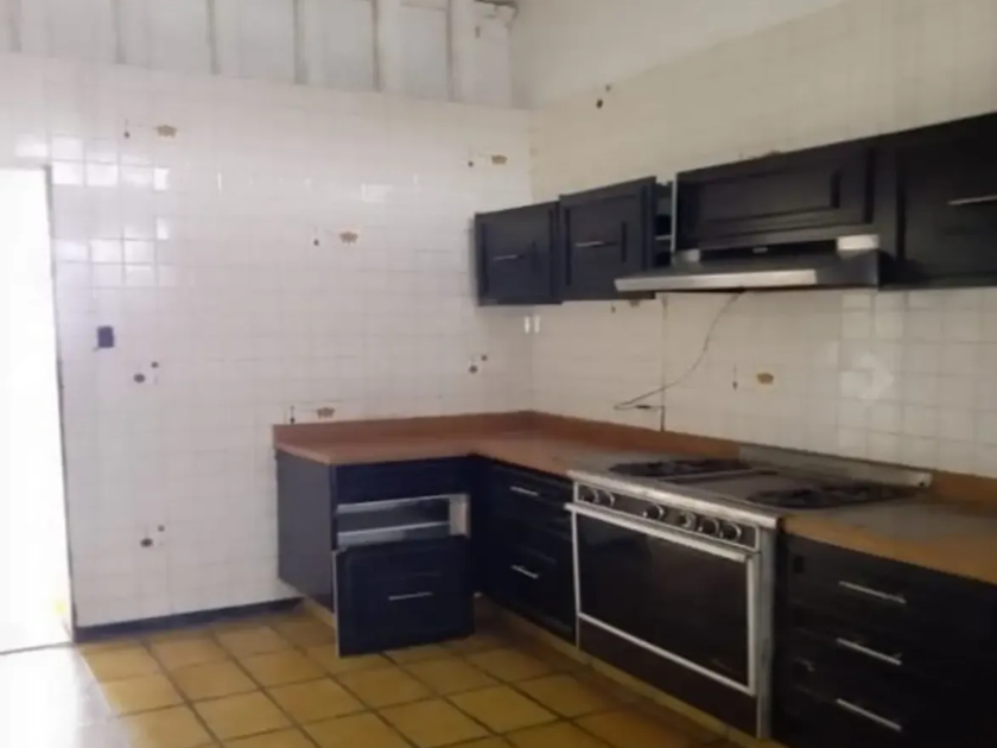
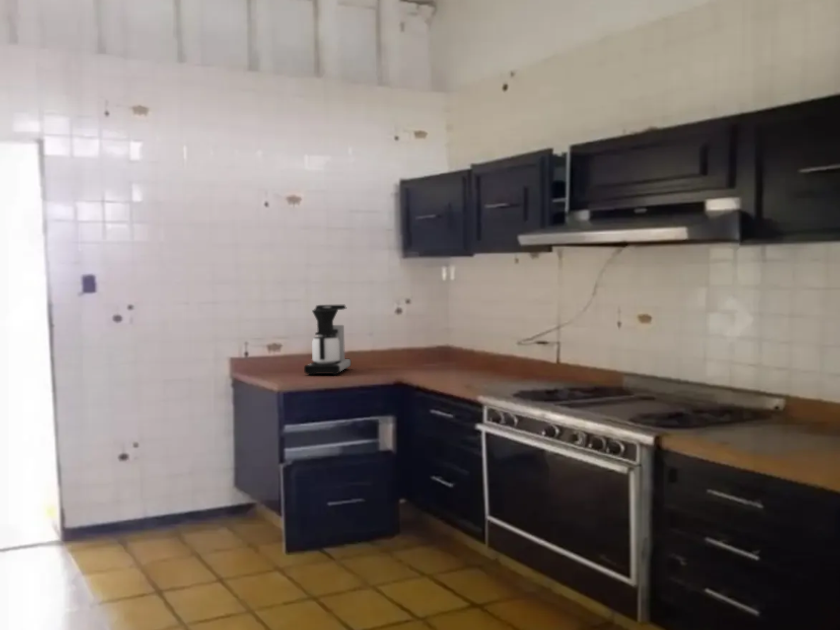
+ coffee maker (327, 339)
